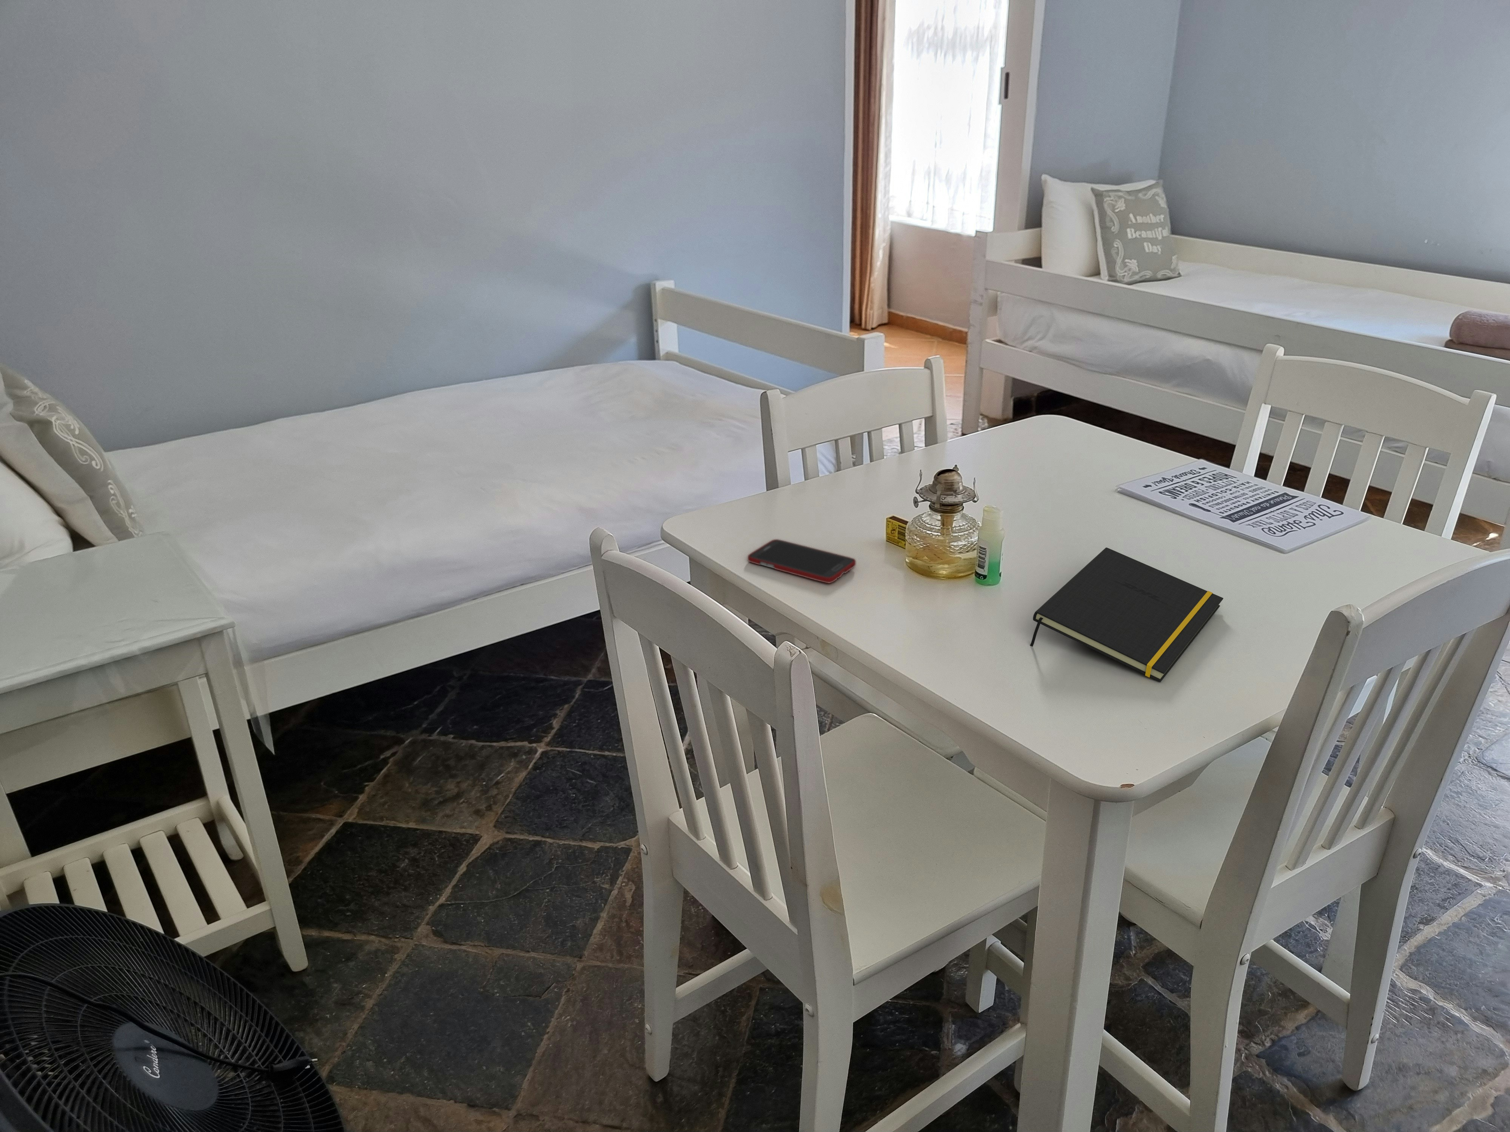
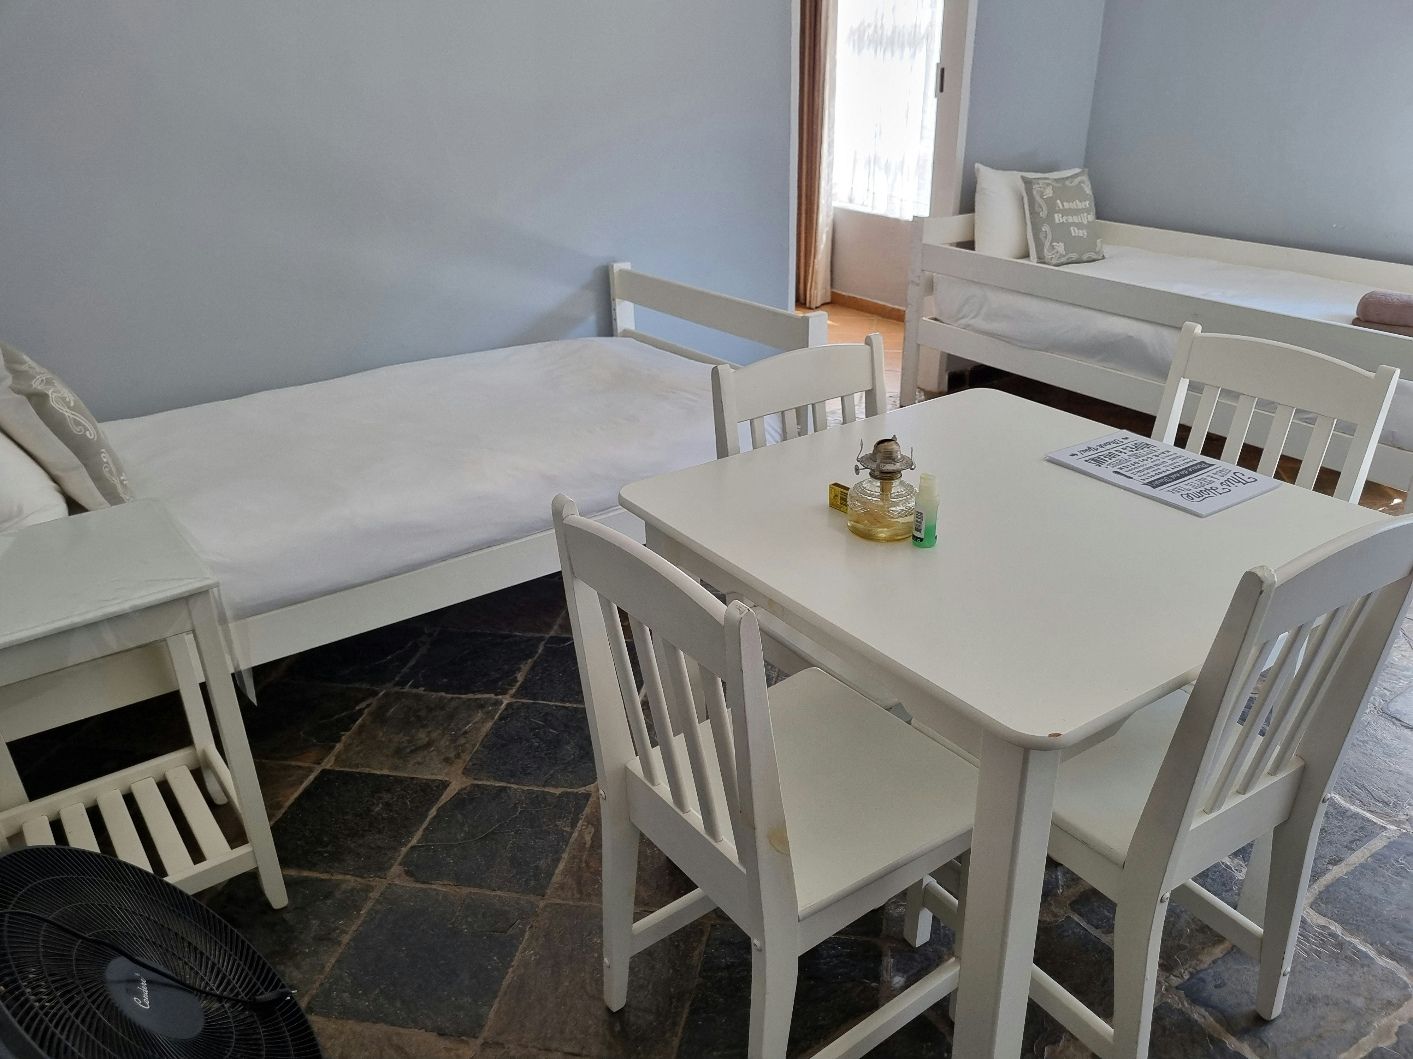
- cell phone (801, 560)
- notepad (1131, 609)
